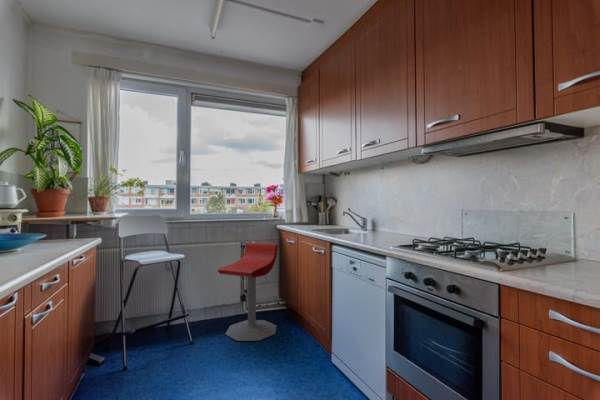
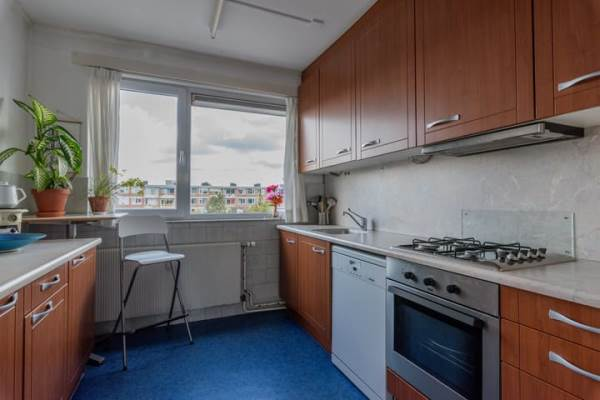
- stool (249, 288)
